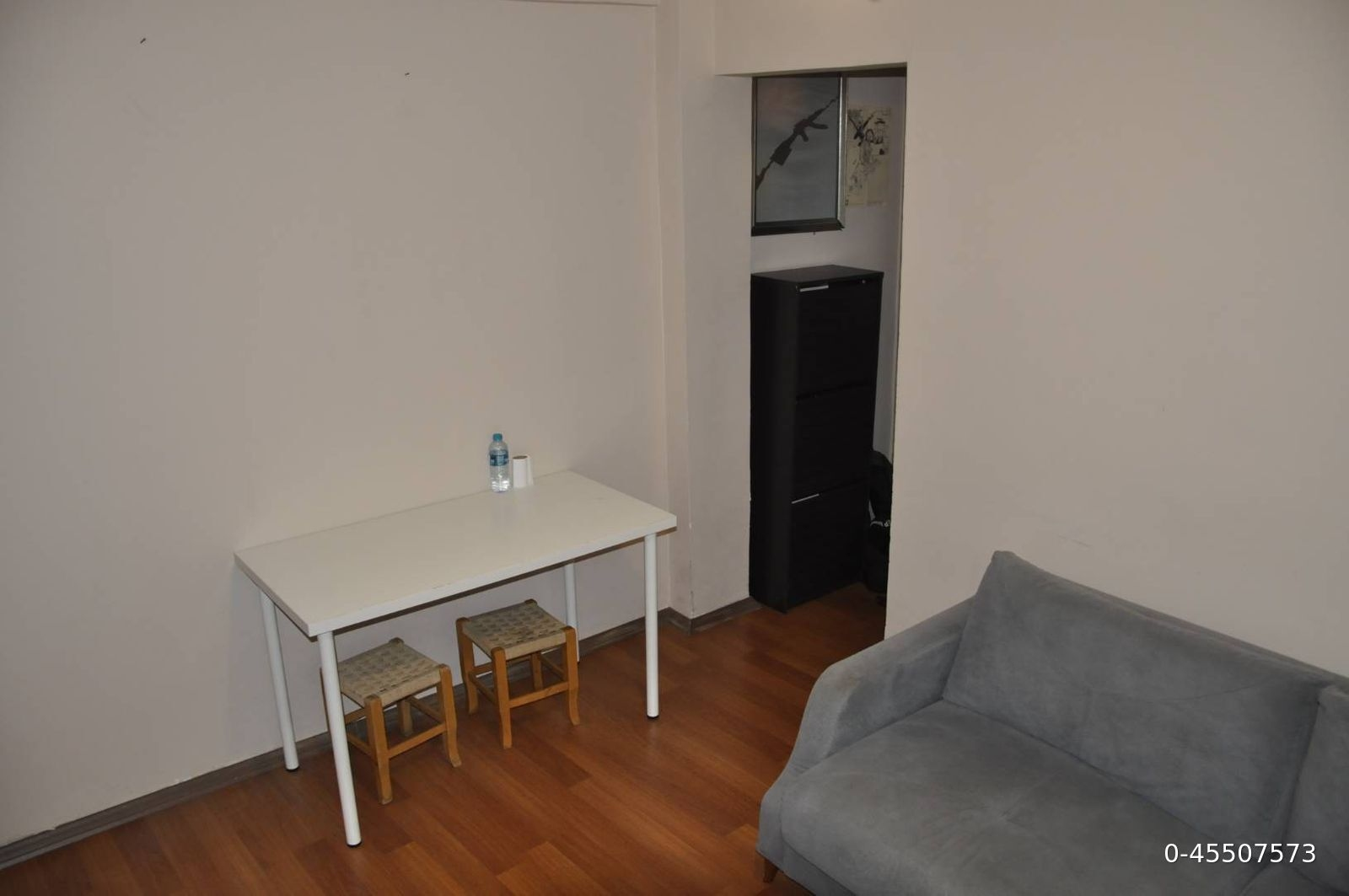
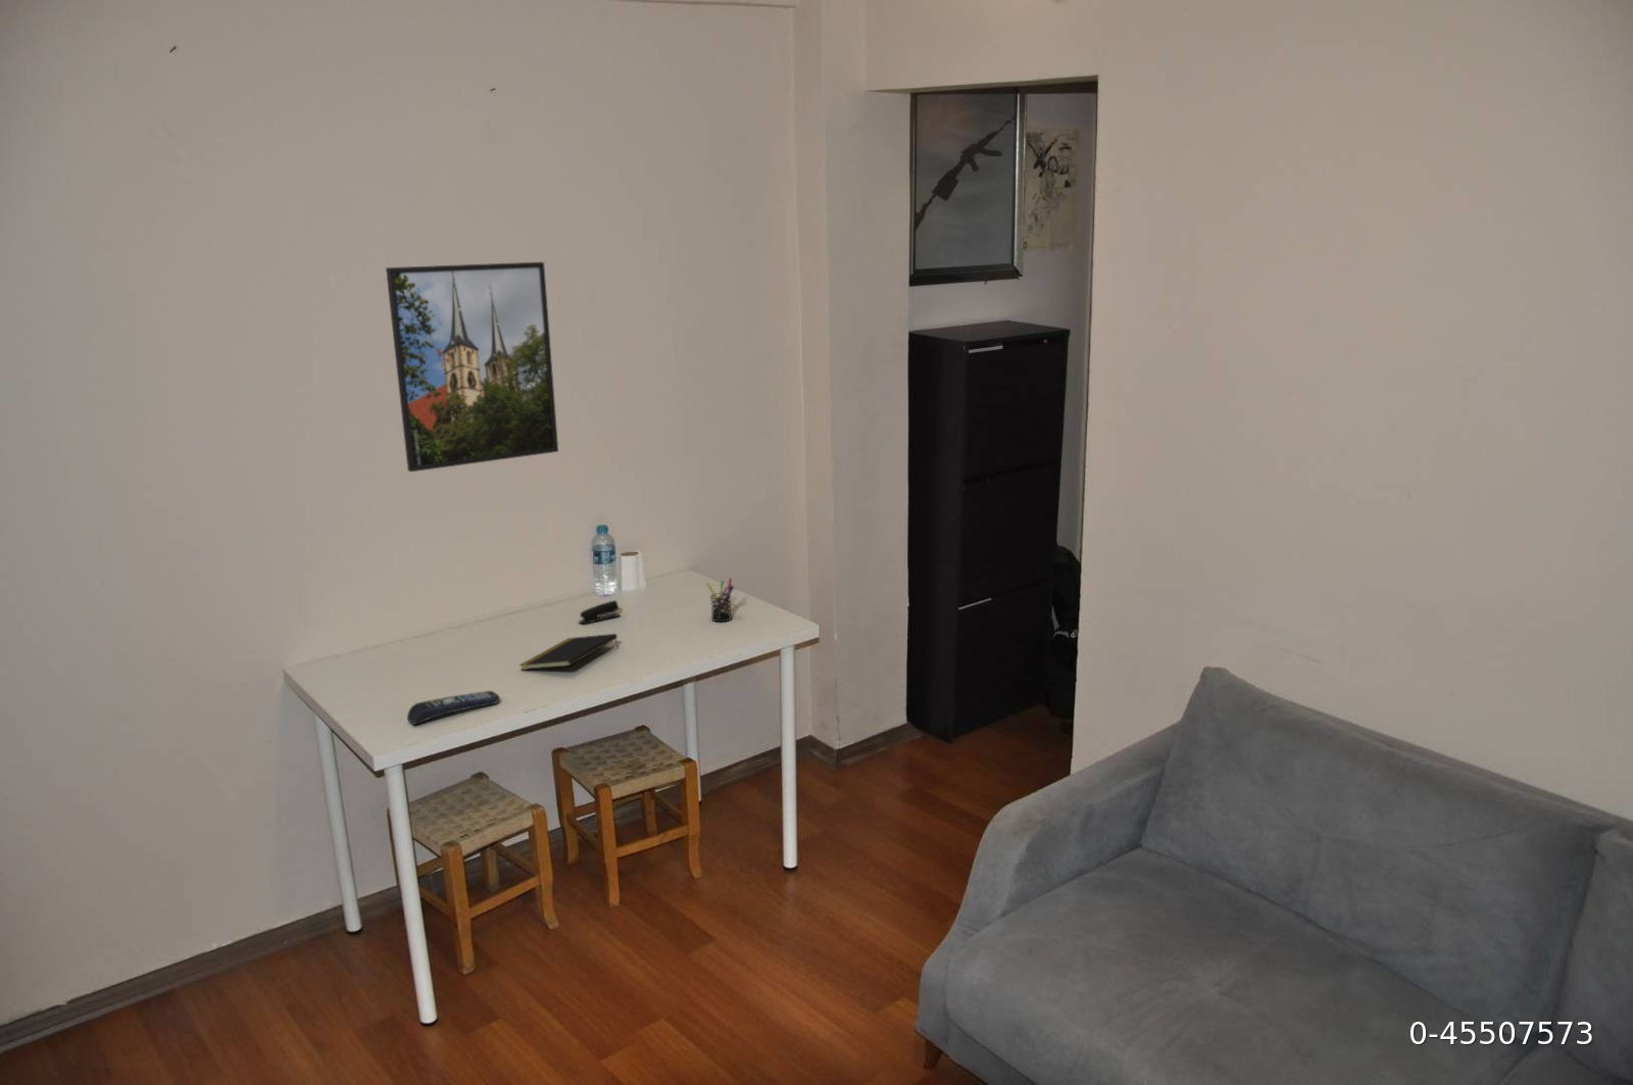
+ stapler (598, 612)
+ remote control (453, 705)
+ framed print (477, 364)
+ pen holder (721, 597)
+ notepad (569, 651)
